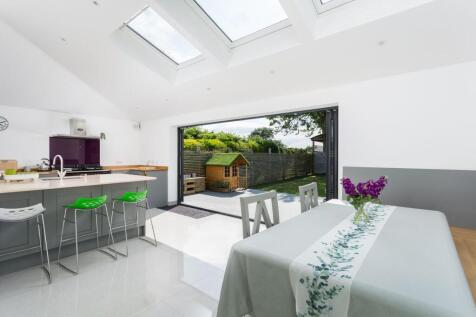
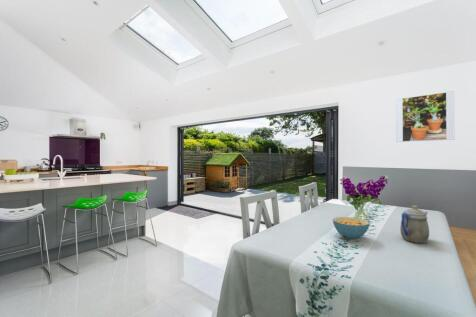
+ teapot (414, 222)
+ cereal bowl (350, 228)
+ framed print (423, 118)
